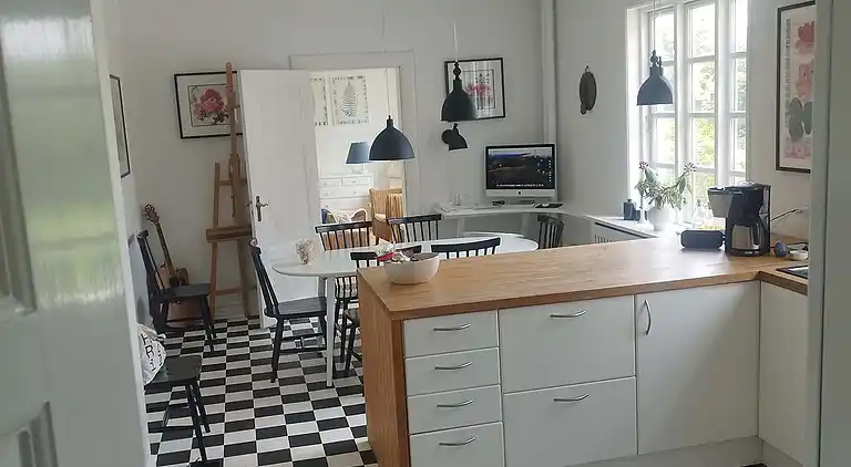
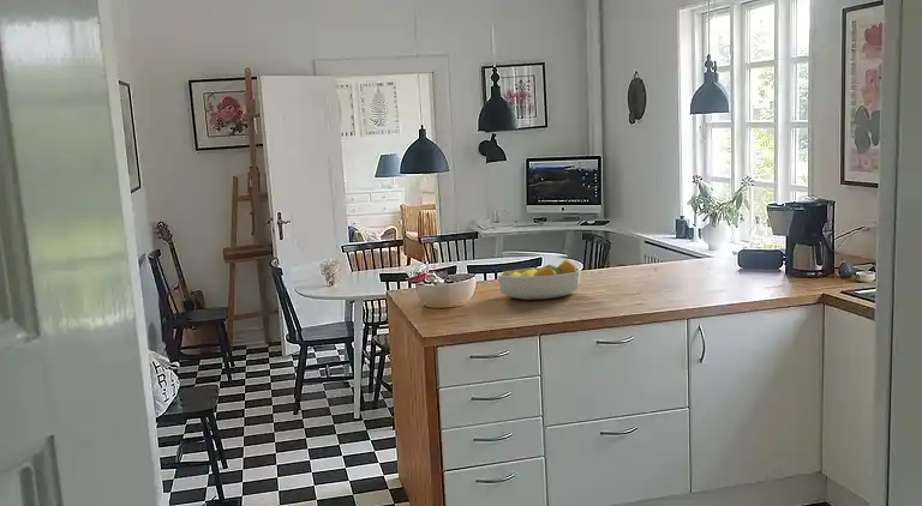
+ fruit bowl (539, 278)
